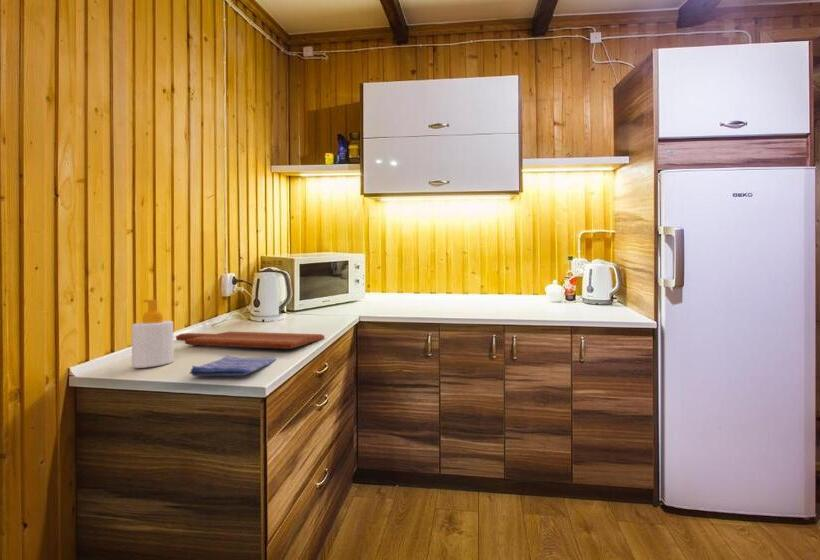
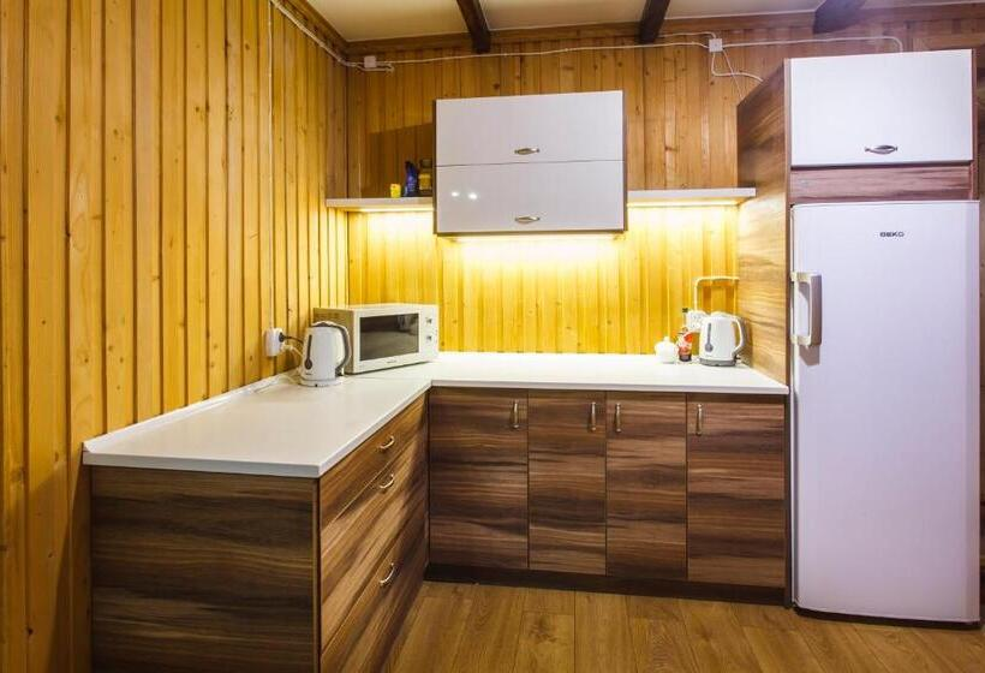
- dish towel (235, 364)
- soap bottle (153, 332)
- cutting board (253, 339)
